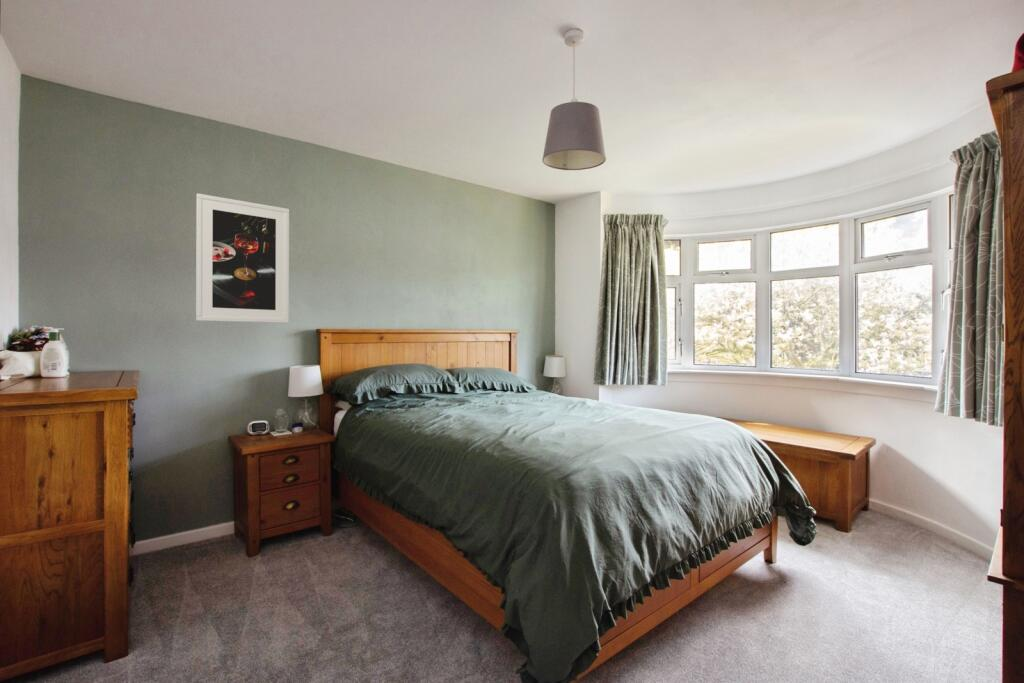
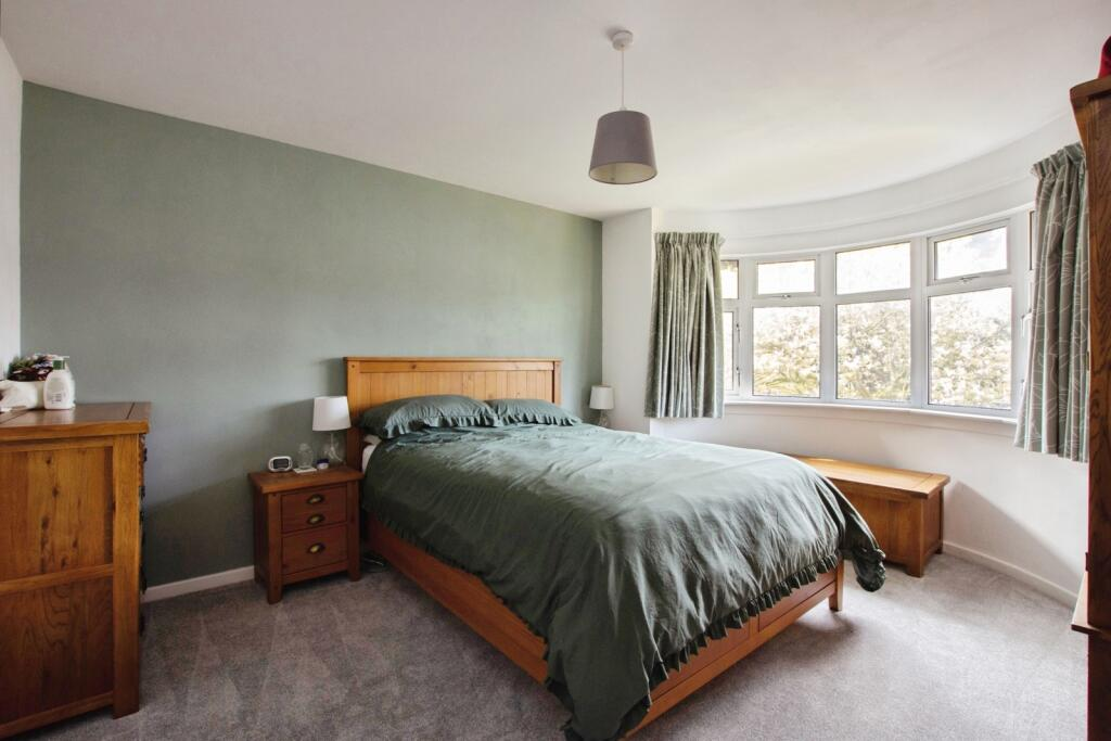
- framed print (245, 261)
